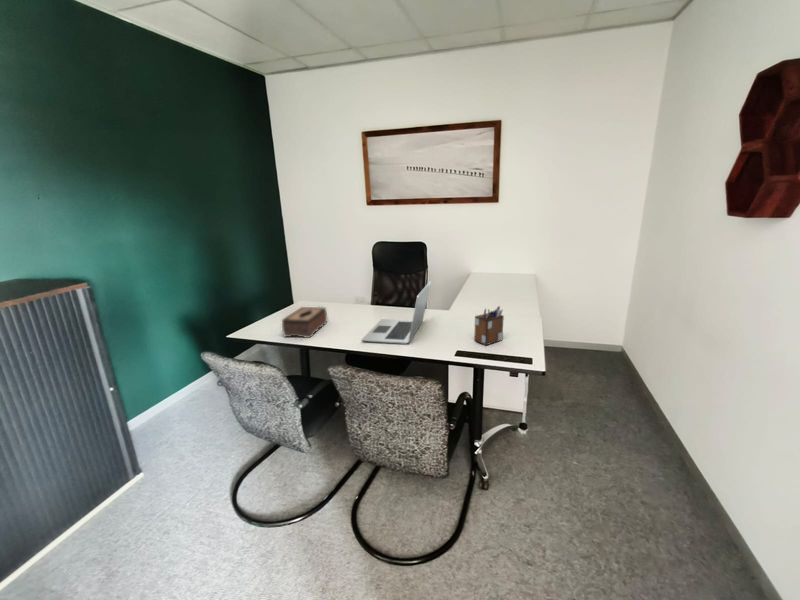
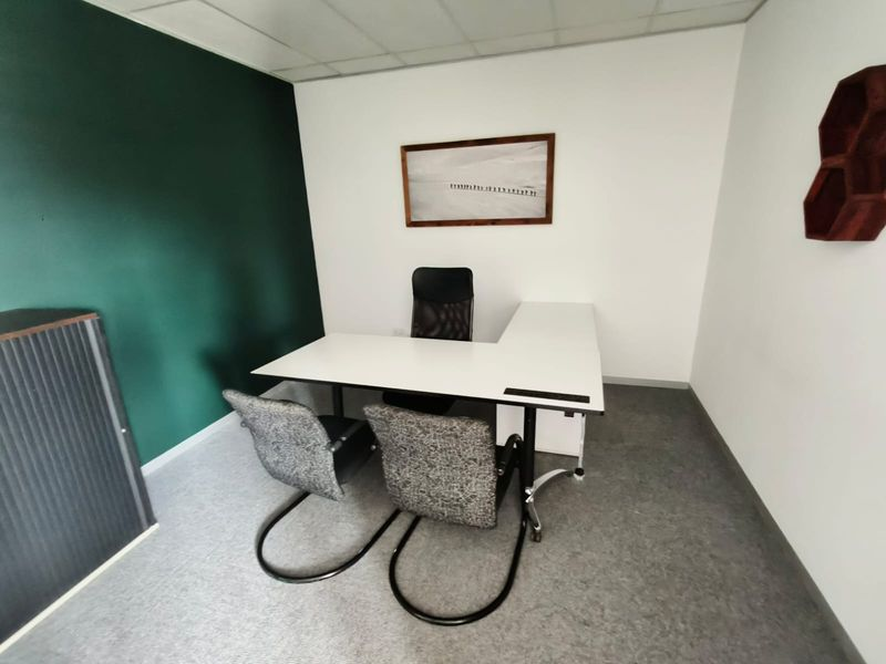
- laptop (397, 320)
- tissue box (305, 321)
- desk organizer (489, 323)
